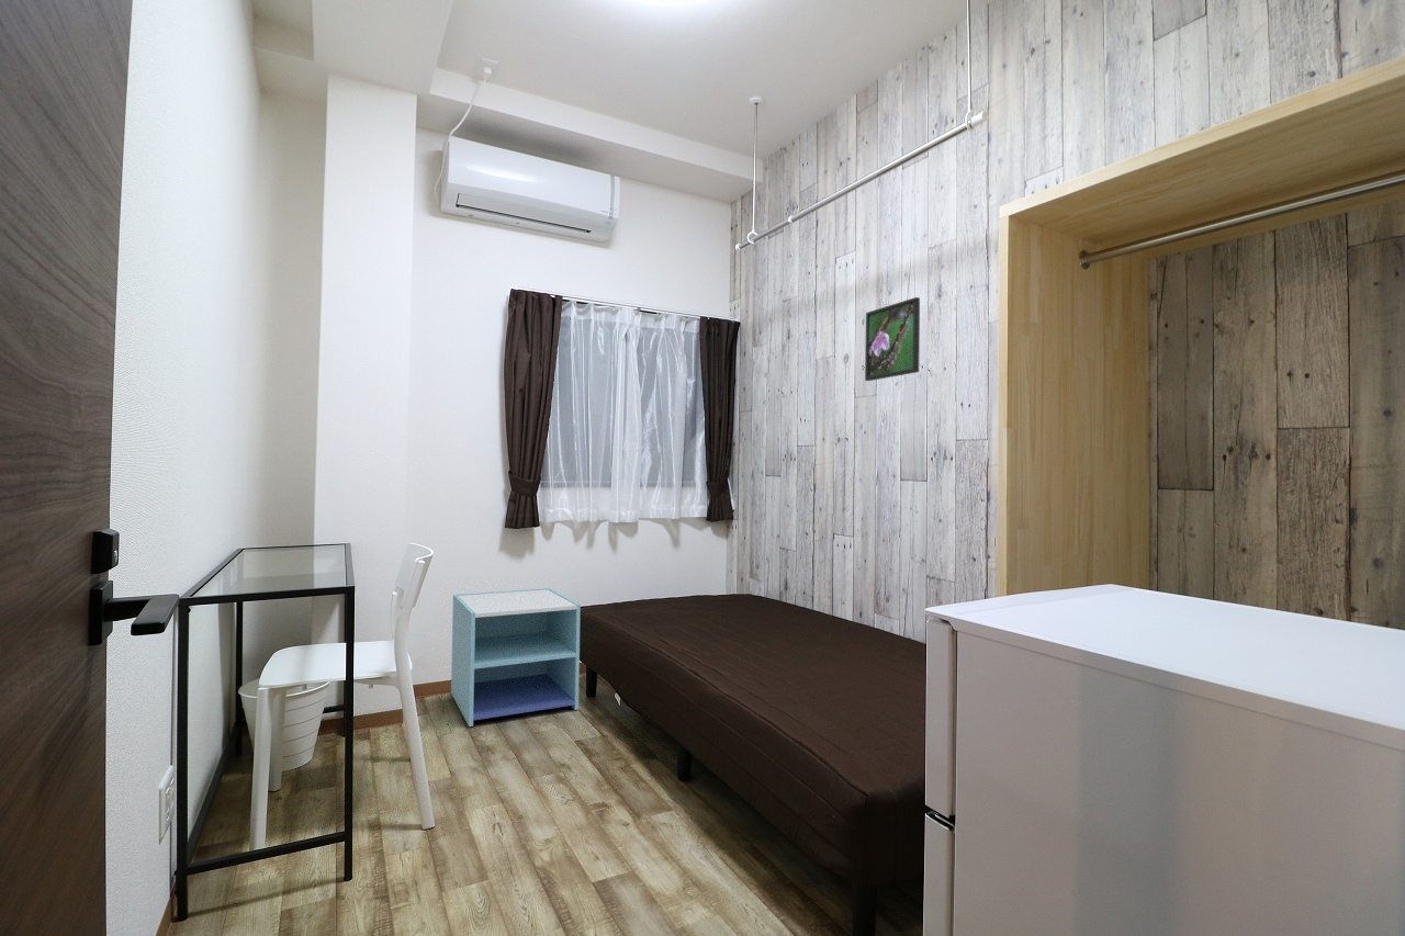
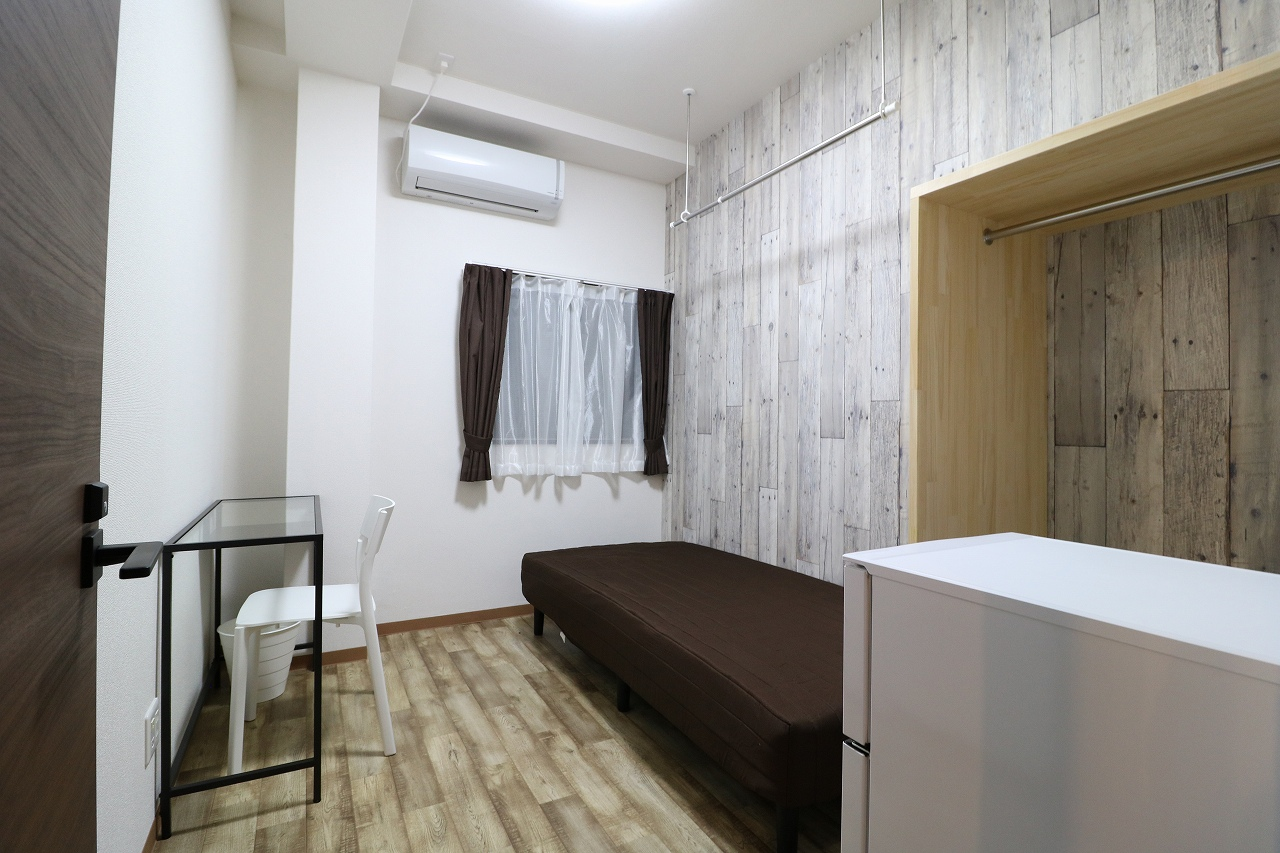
- nightstand (514, 650)
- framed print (890, 340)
